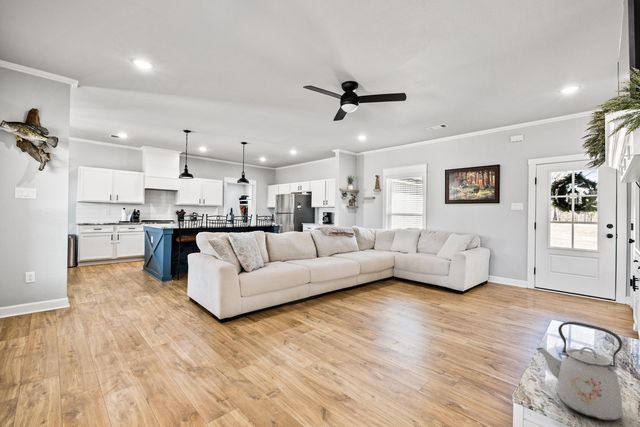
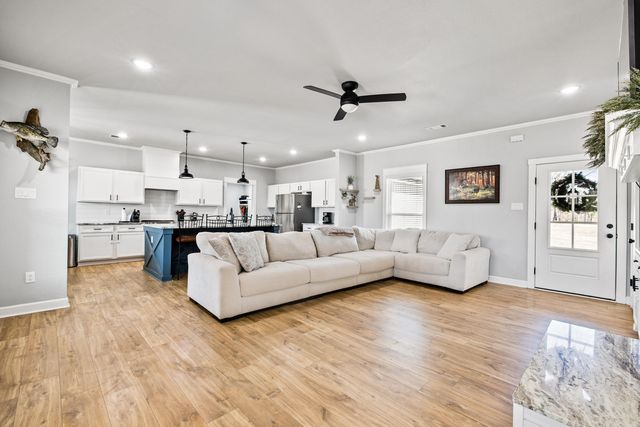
- kettle (576, 363)
